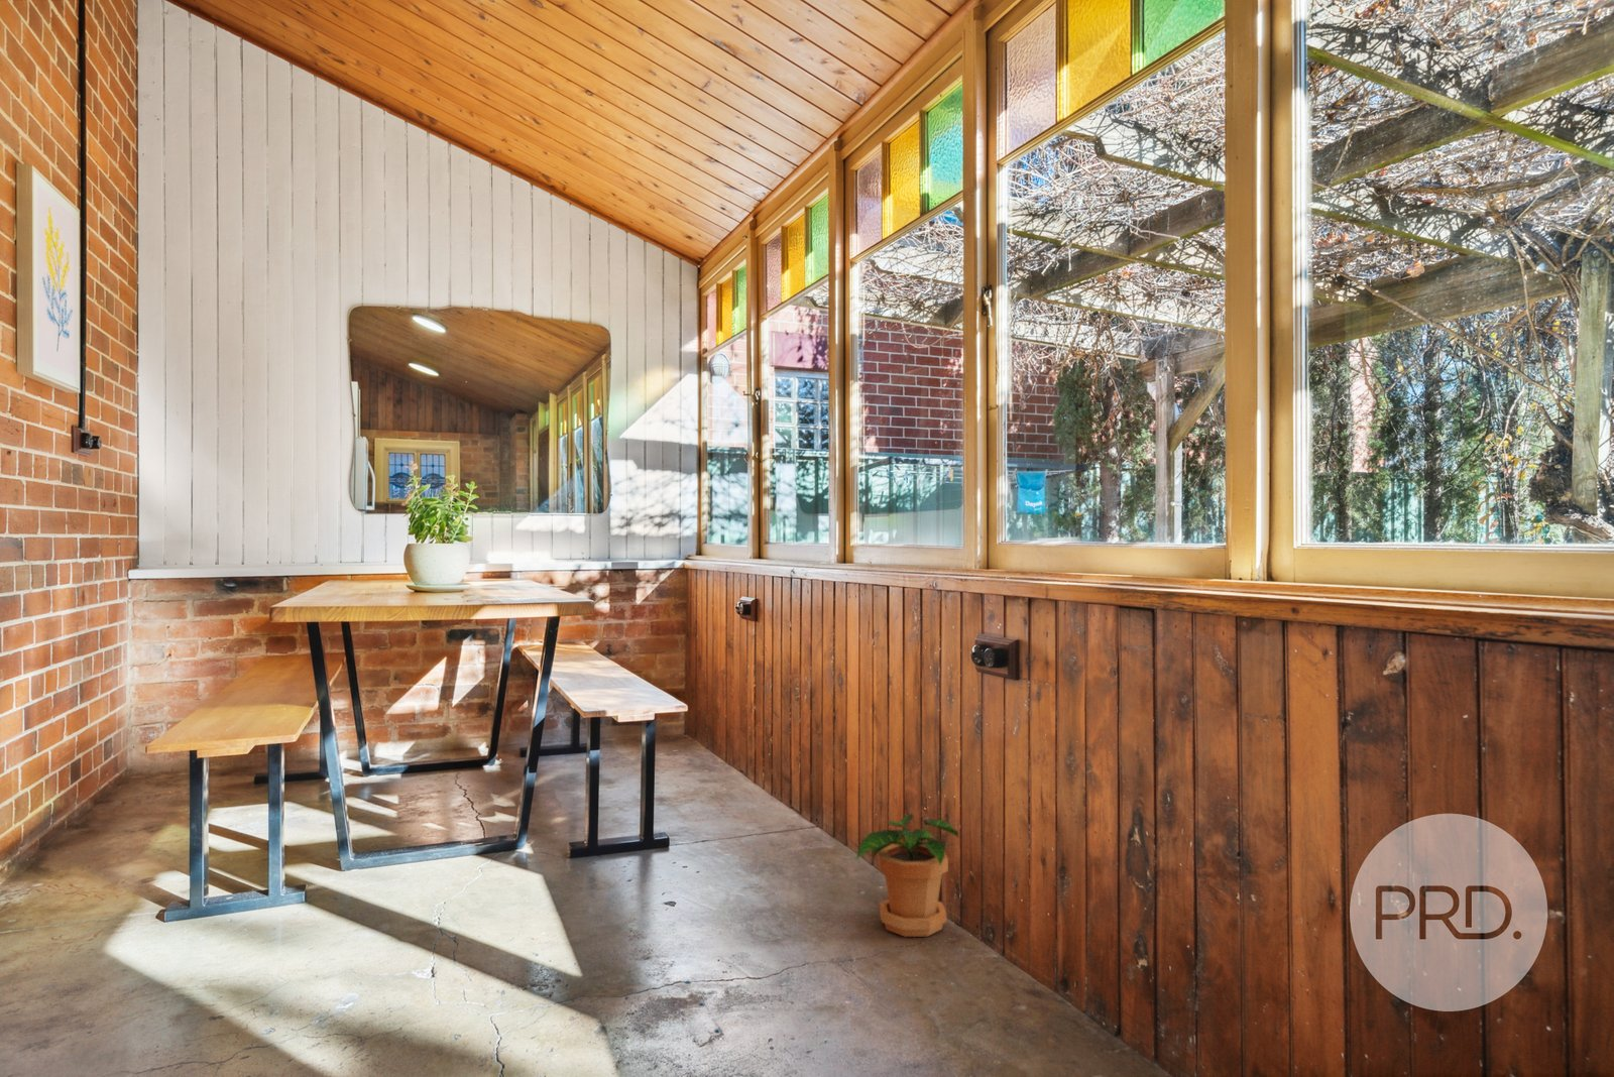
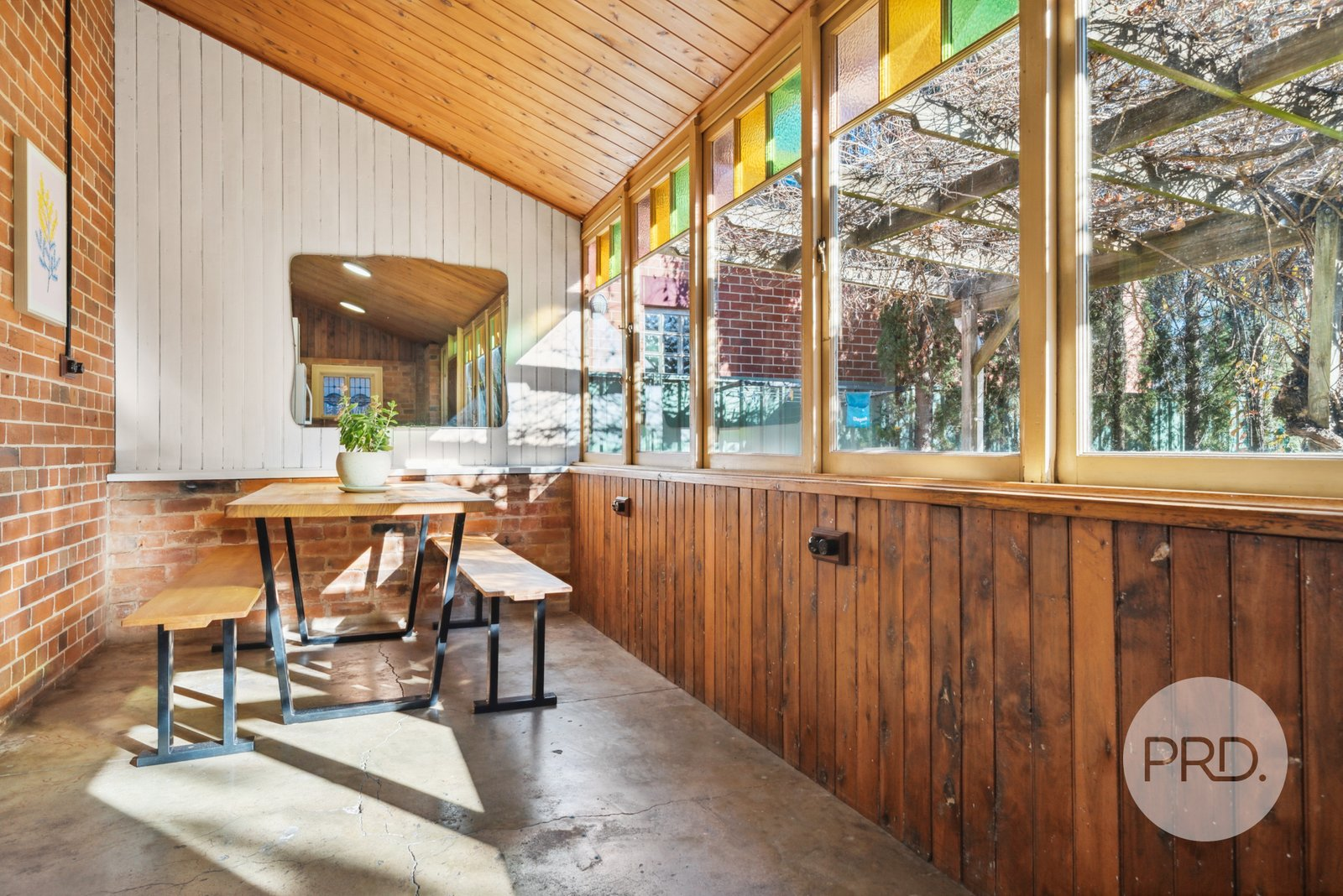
- potted plant (901, 871)
